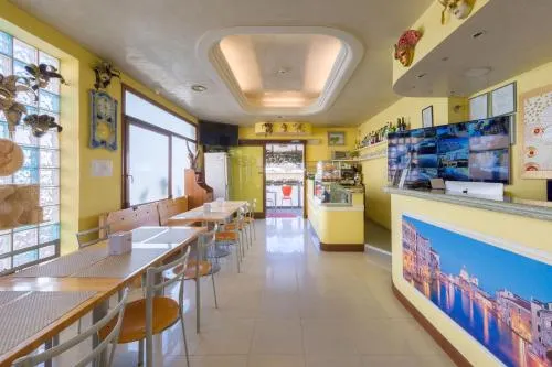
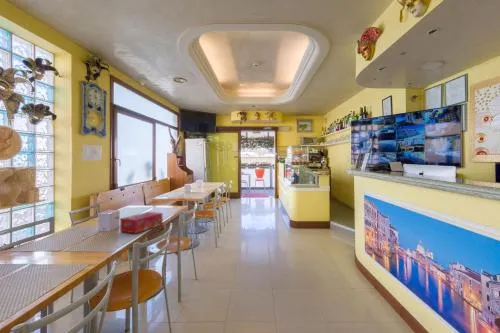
+ tissue box (142, 221)
